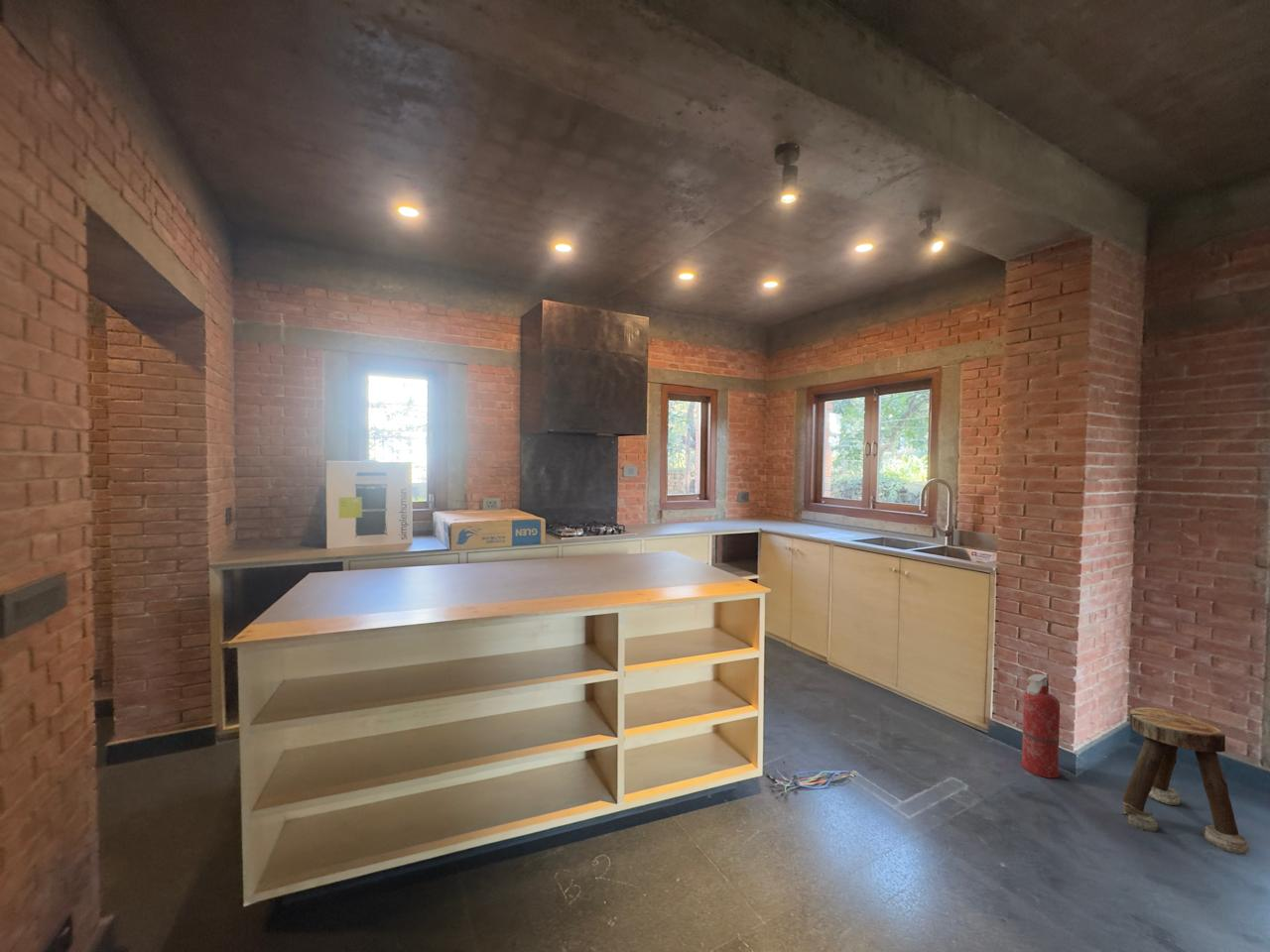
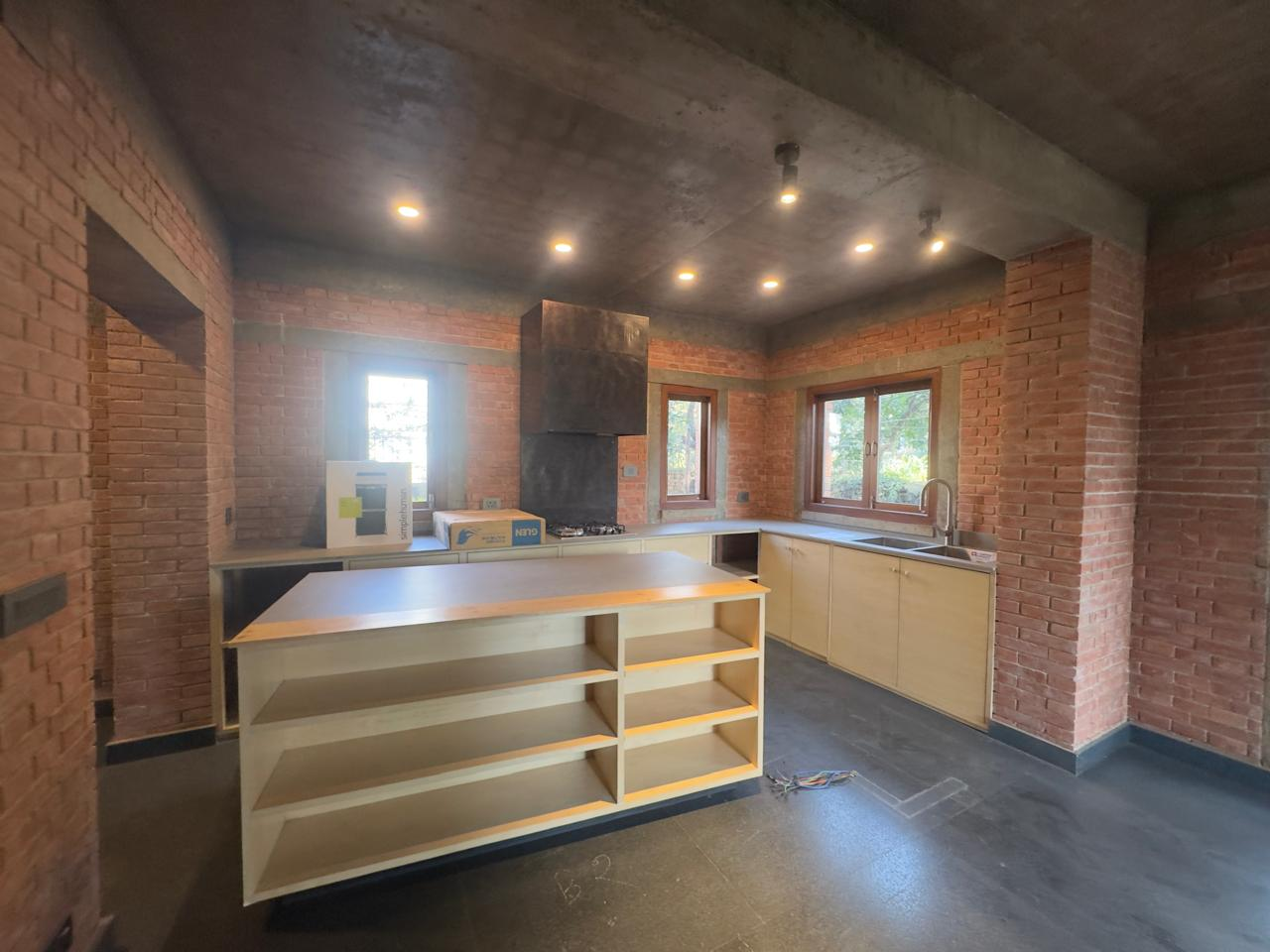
- fire extinguisher (1039, 722)
- stool (1170, 766)
